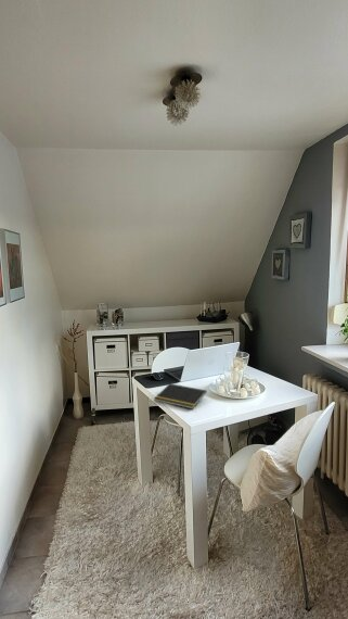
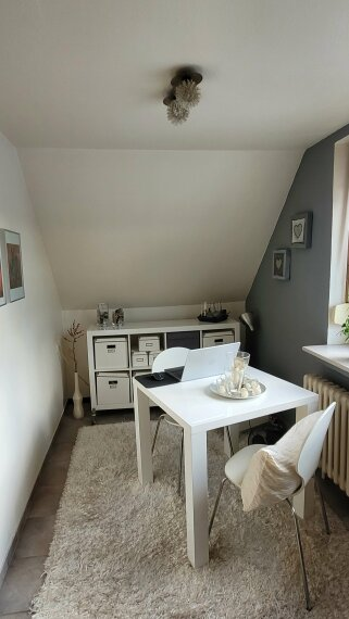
- notepad (180, 395)
